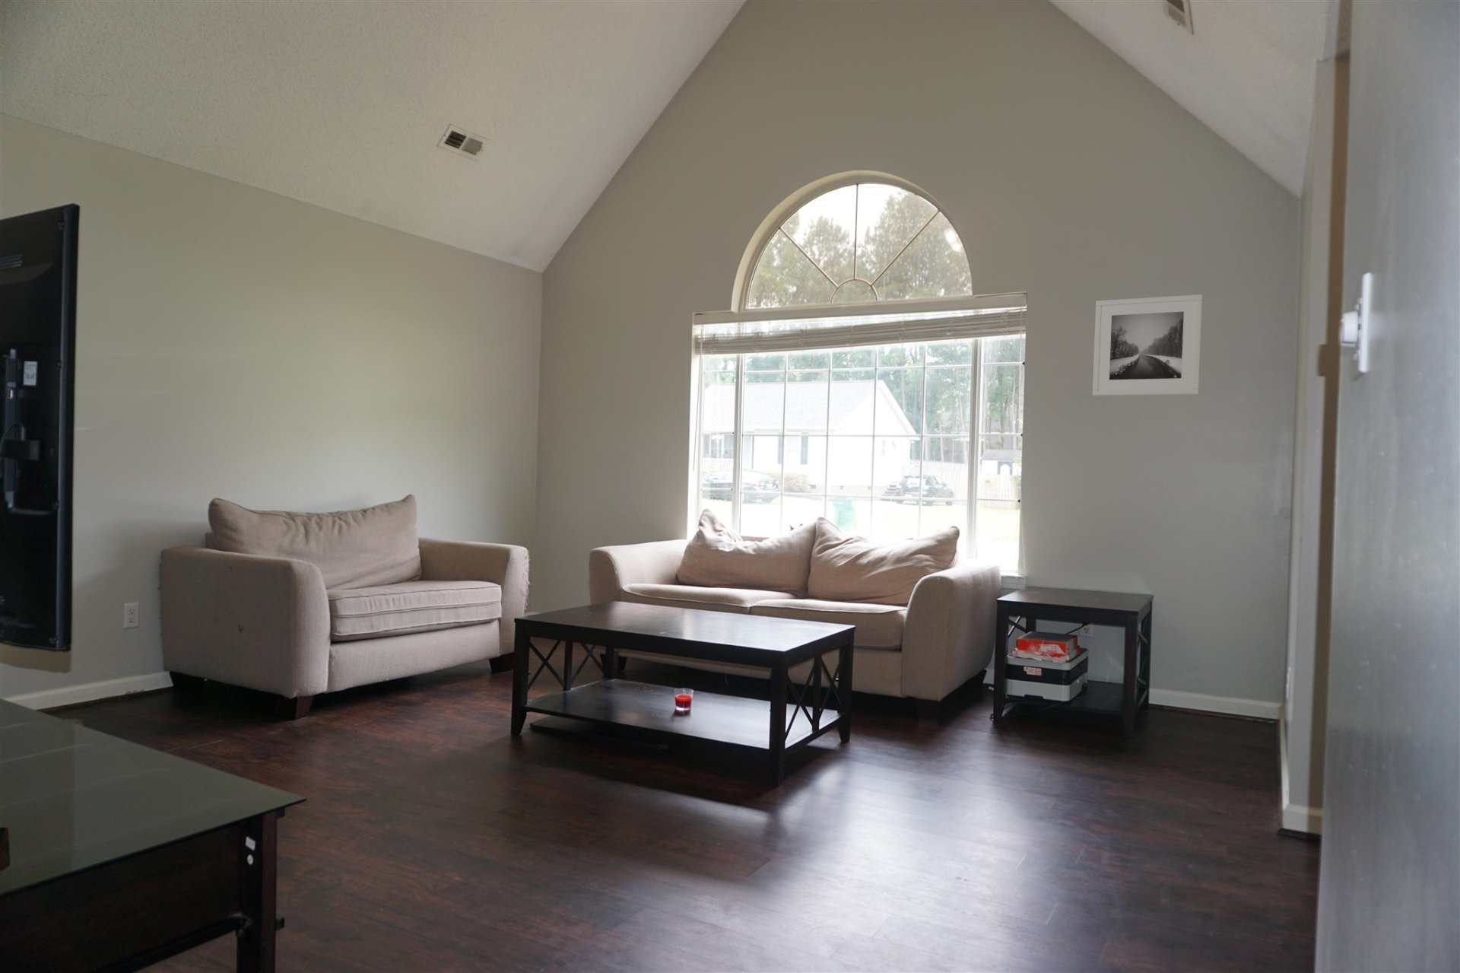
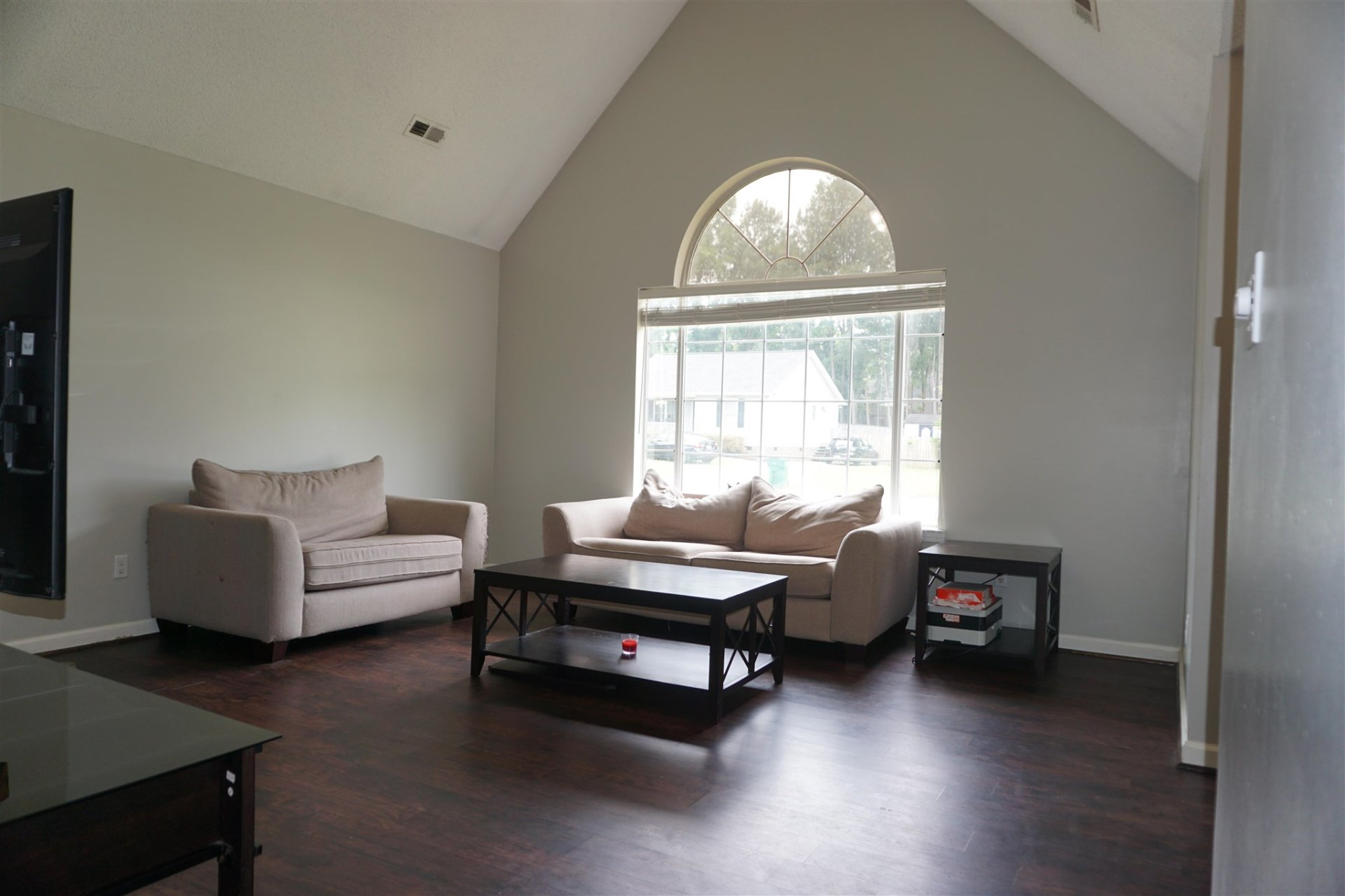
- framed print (1146, 346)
